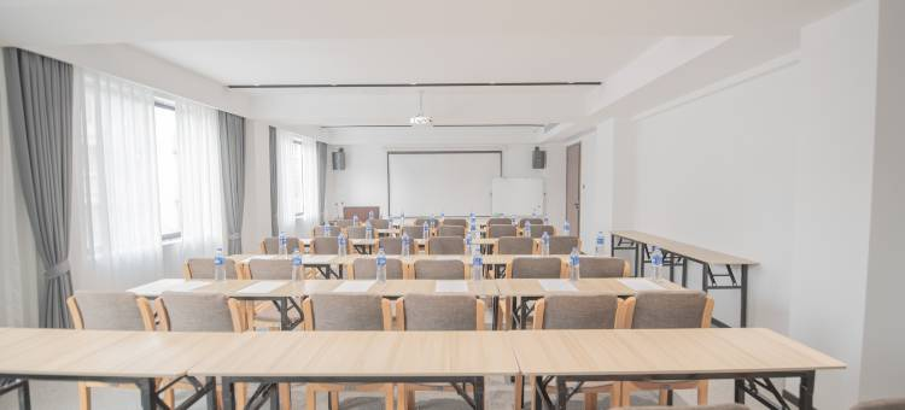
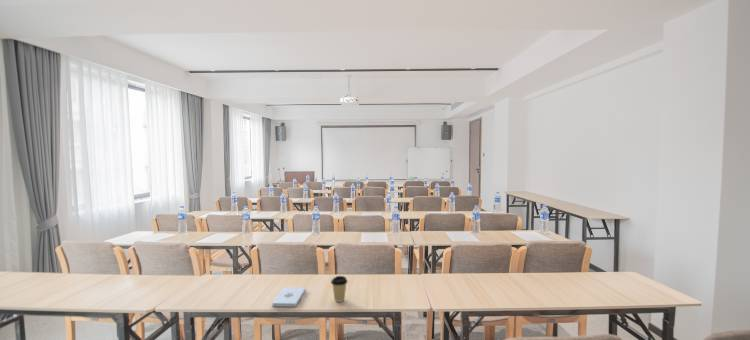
+ coffee cup (339, 289)
+ notepad (289, 296)
